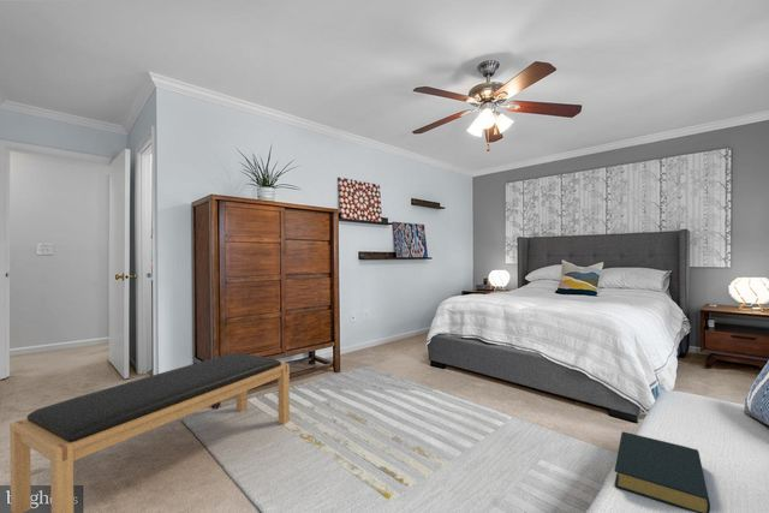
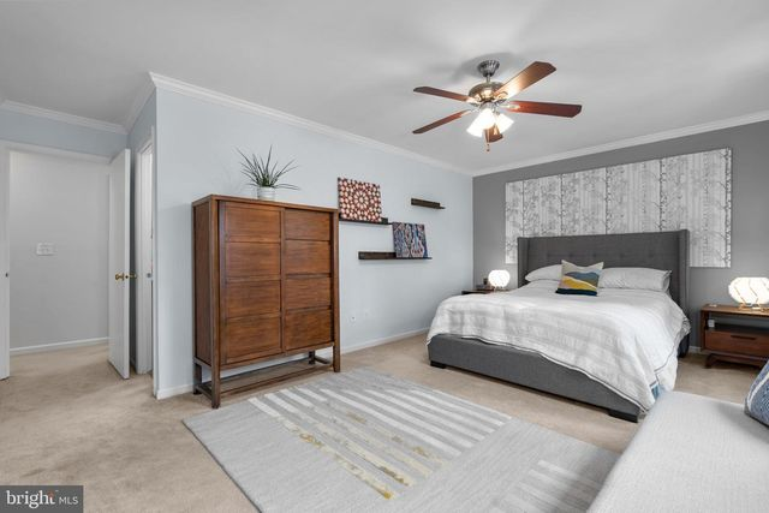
- bench (179, 417)
- hardback book (658, 466)
